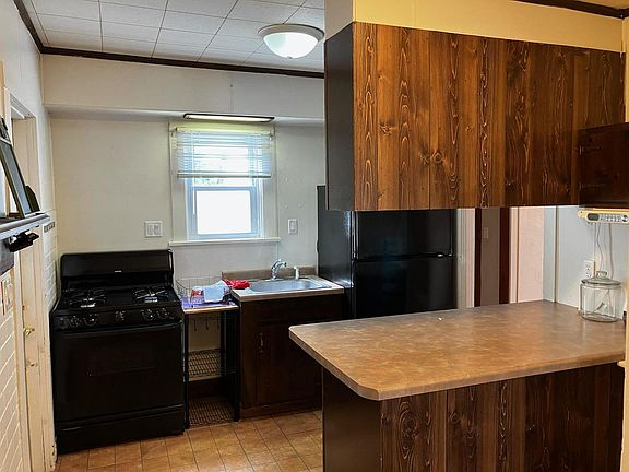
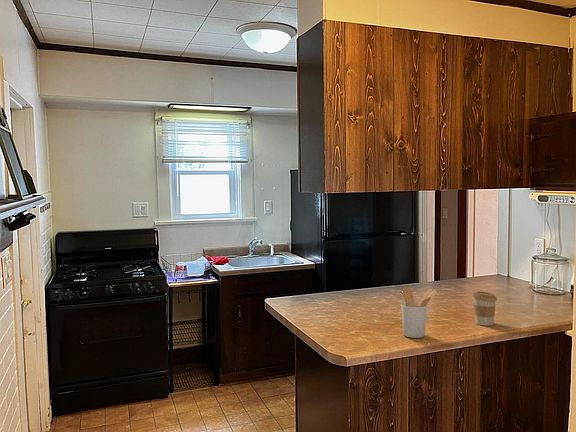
+ utensil holder (419, 311)
+ coffee cup (484, 307)
